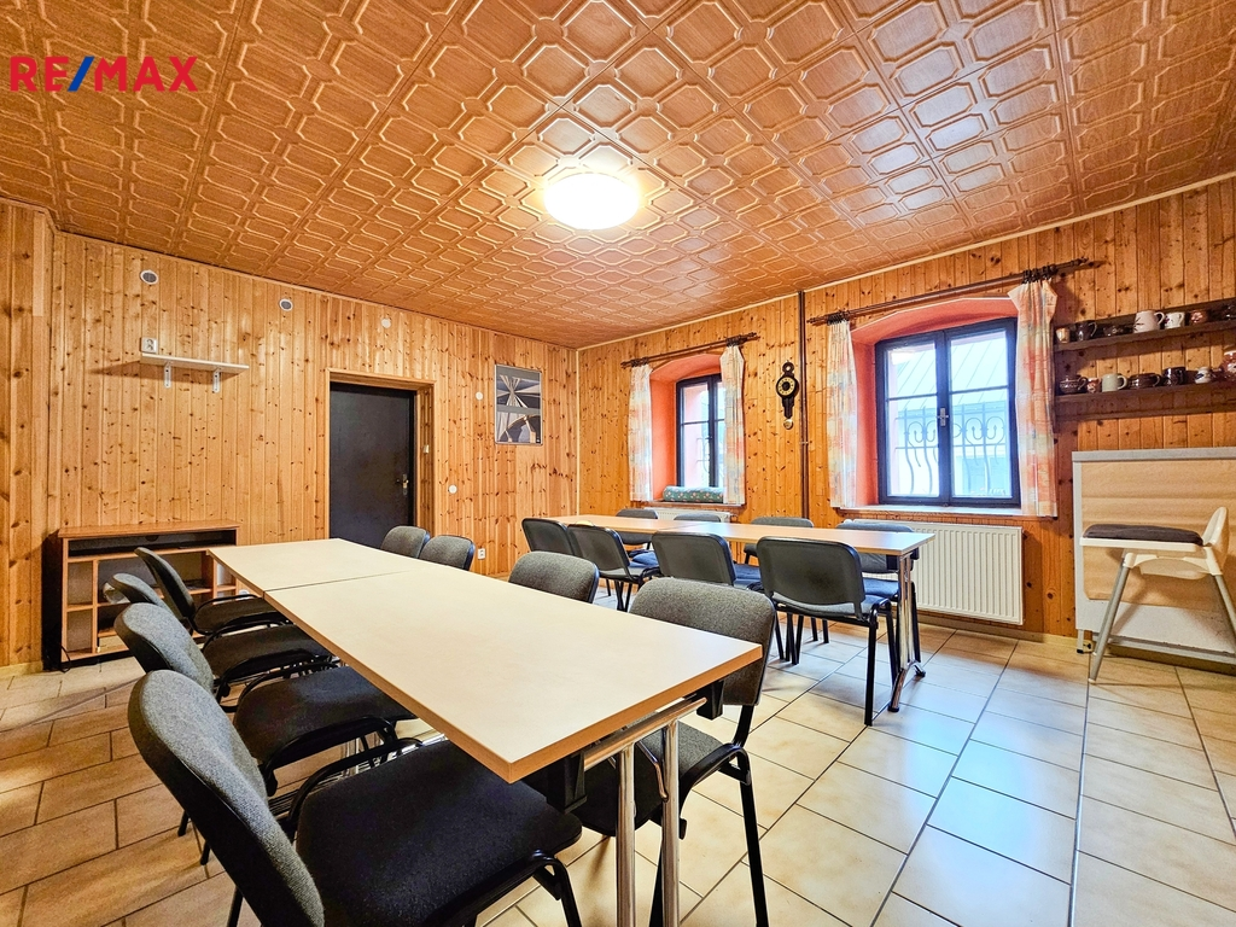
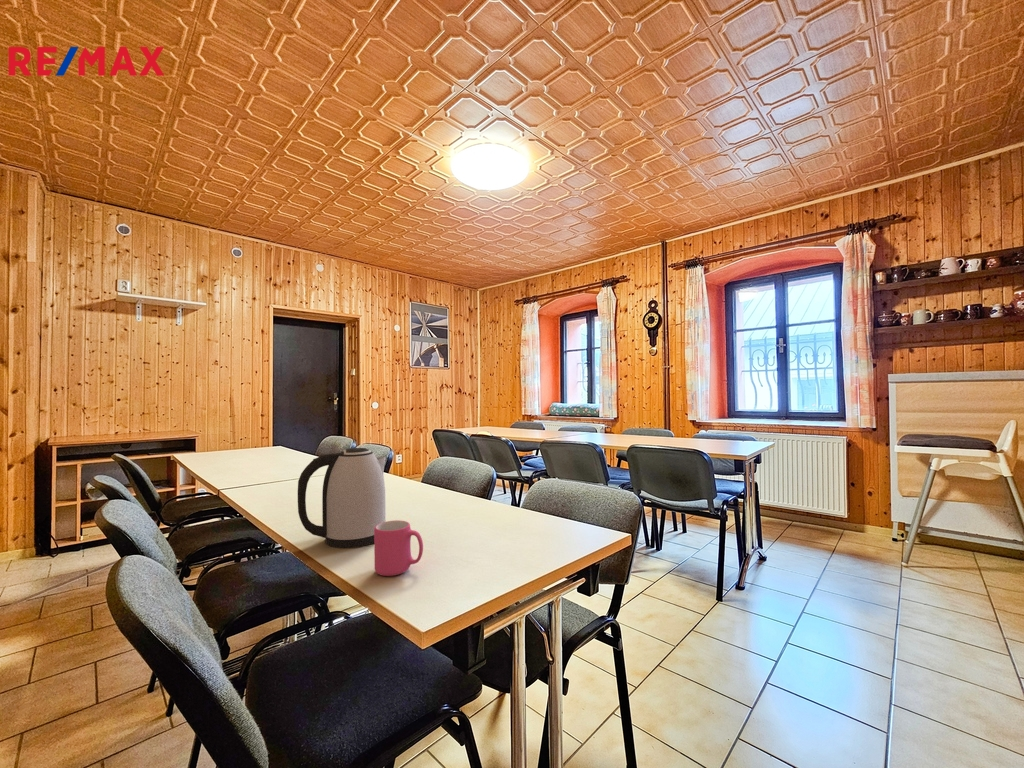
+ mug (399, 547)
+ kettle (344, 494)
